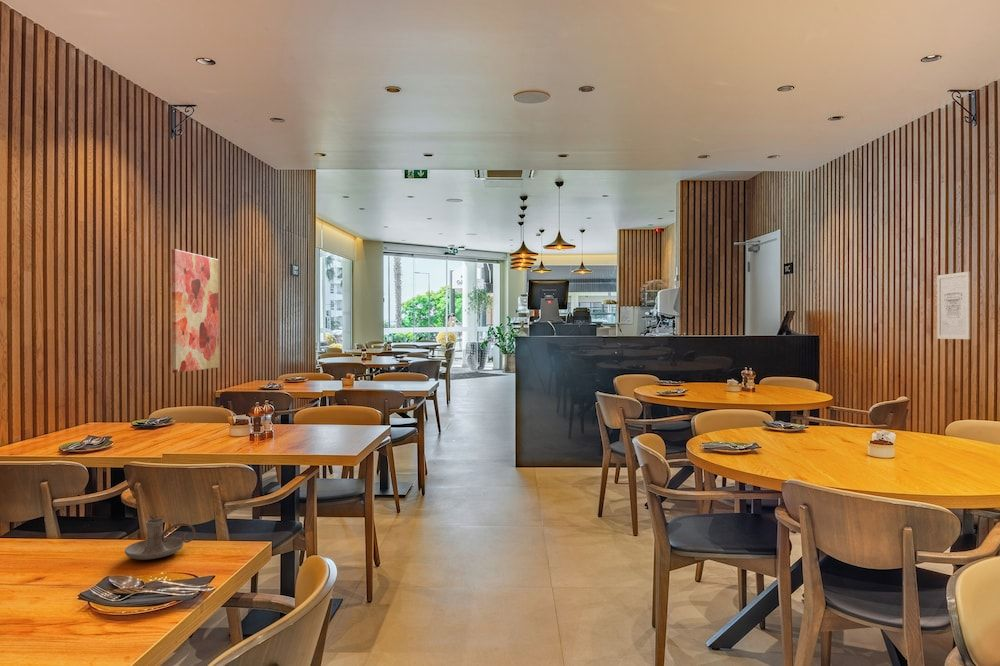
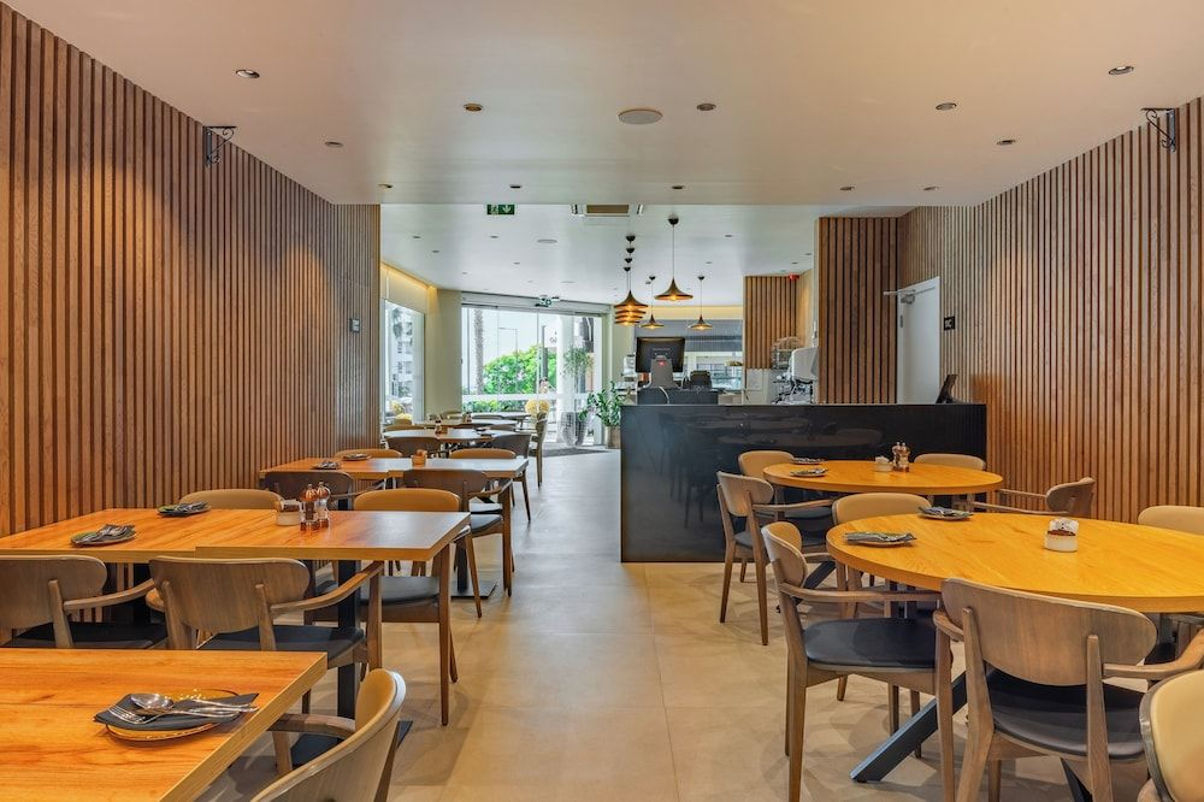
- wall art (953, 306)
- candle holder (161, 536)
- wall art (196, 312)
